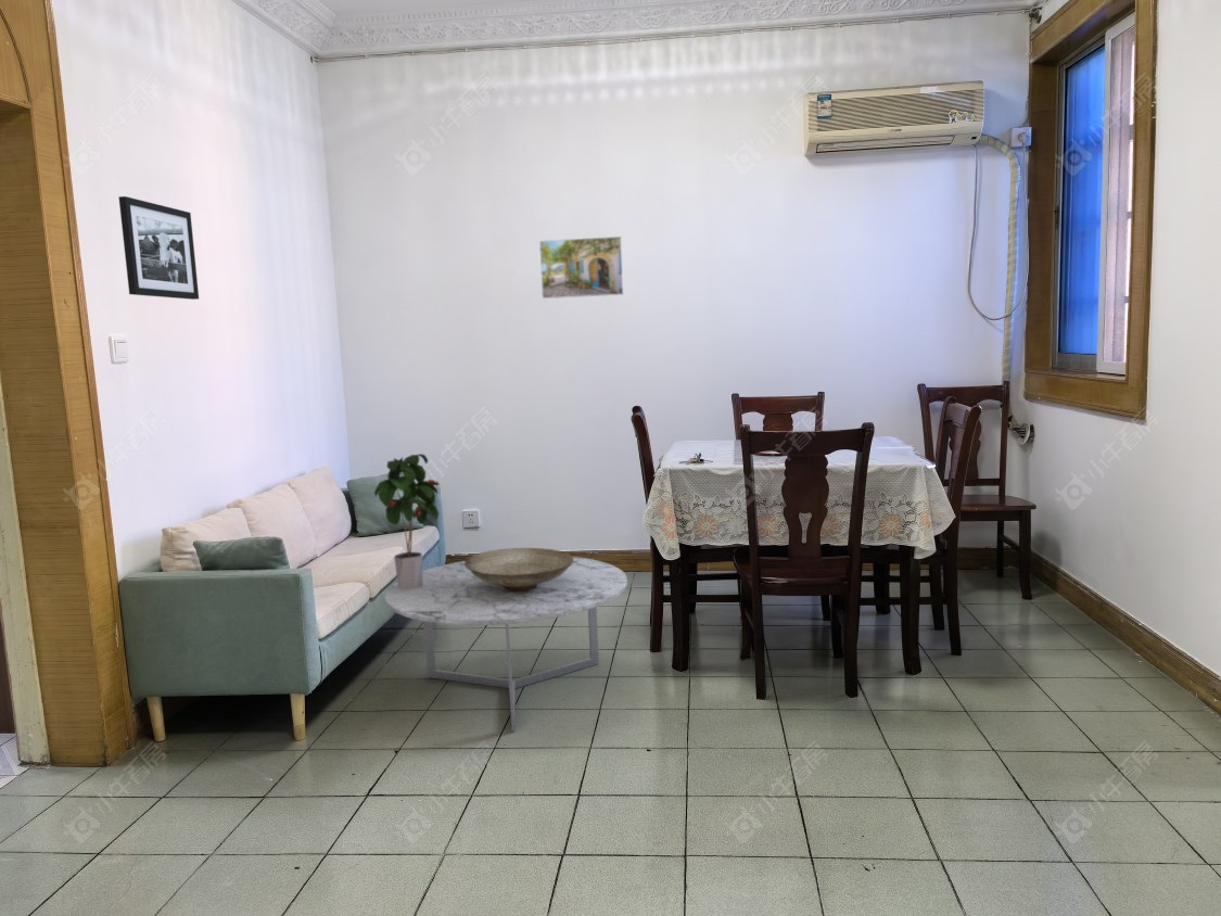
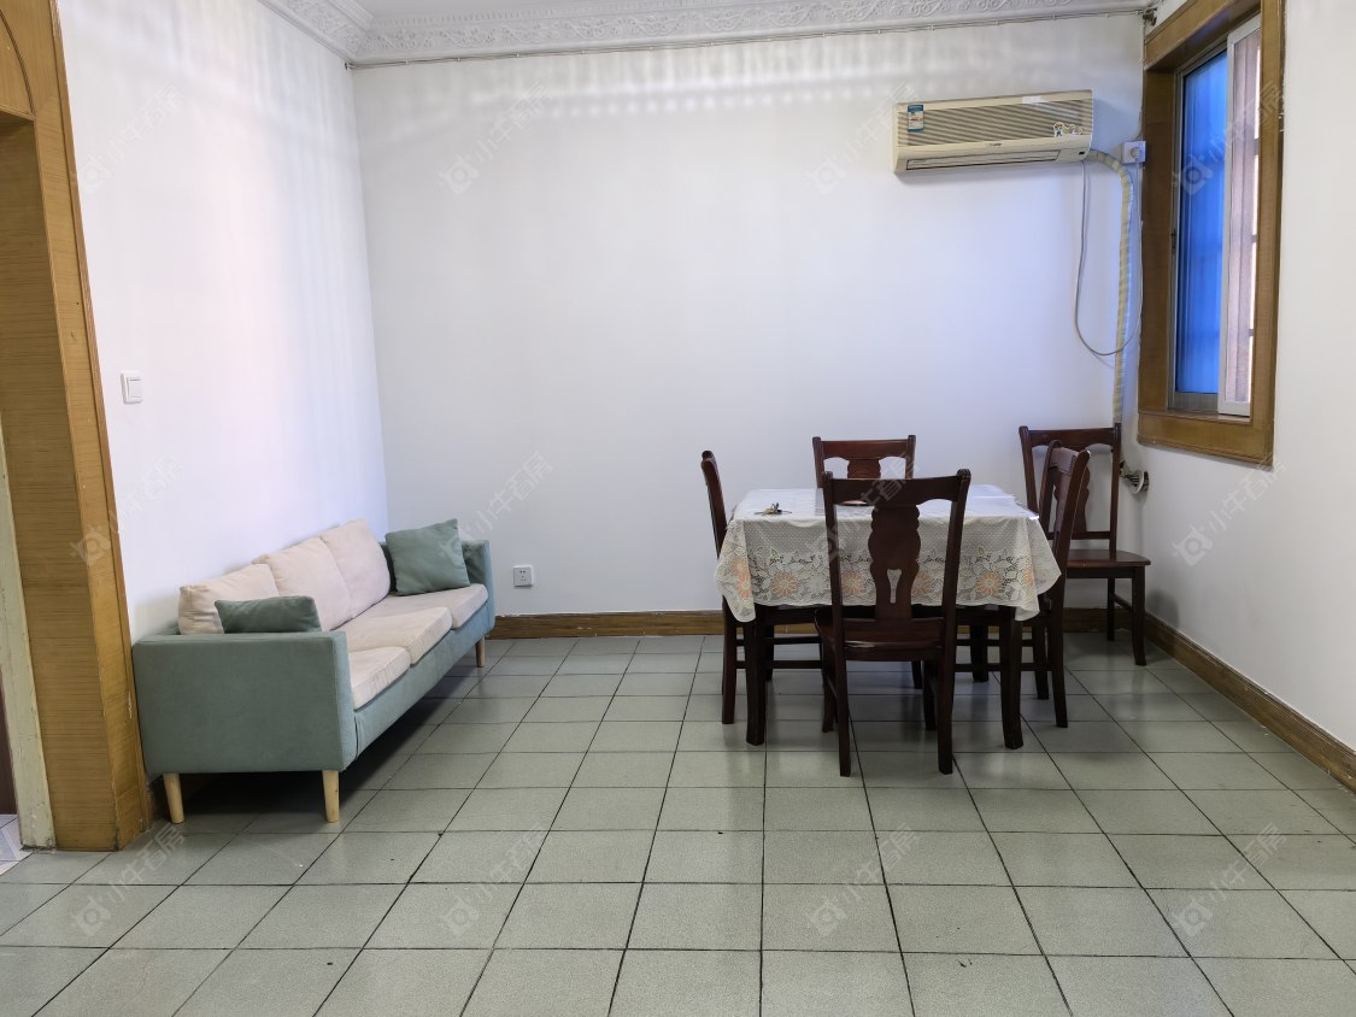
- potted plant (410, 520)
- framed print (581, 267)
- coffee table (508, 636)
- decorative bowl (519, 572)
- picture frame (161, 251)
